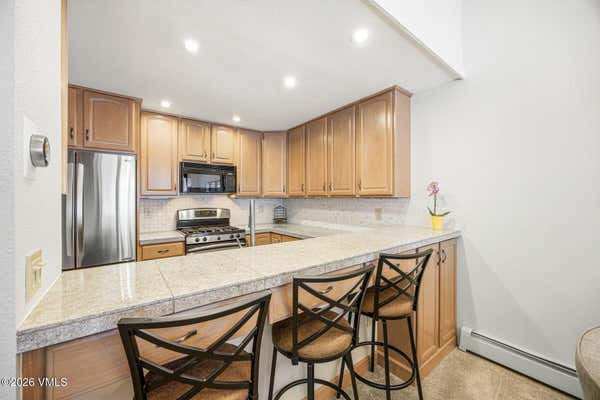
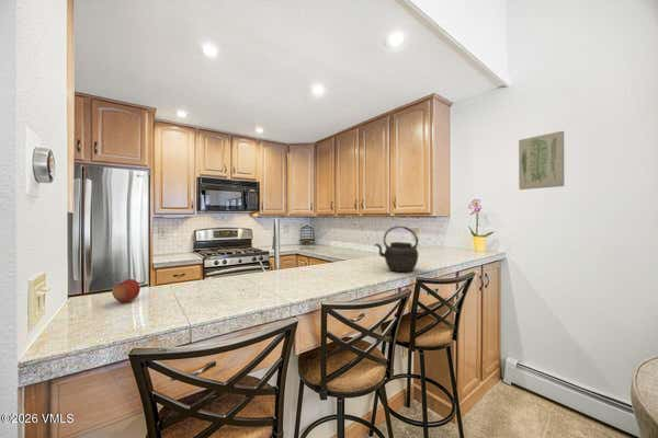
+ apple (126, 290)
+ wall art (540, 162)
+ kettle (396, 247)
